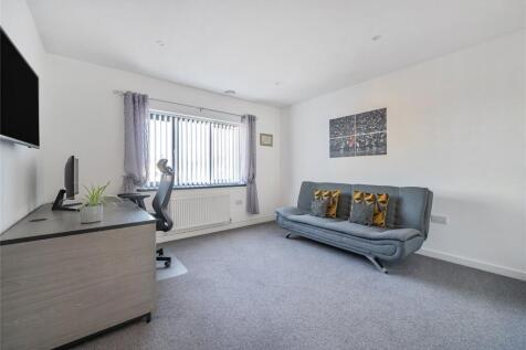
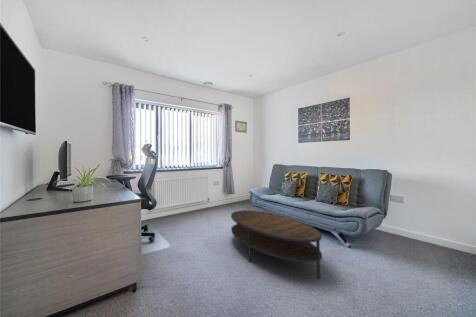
+ coffee table (269, 237)
